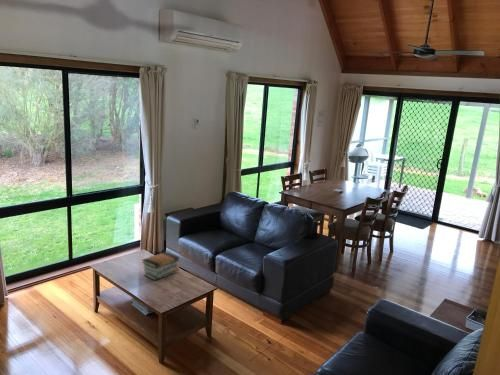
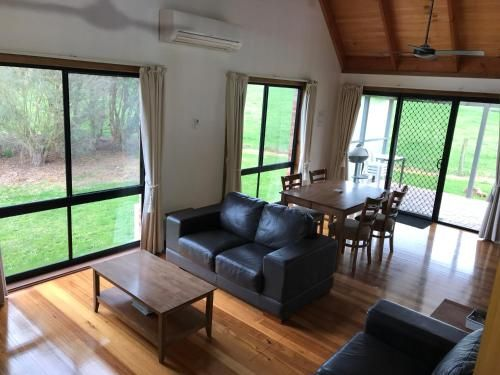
- book stack (160, 265)
